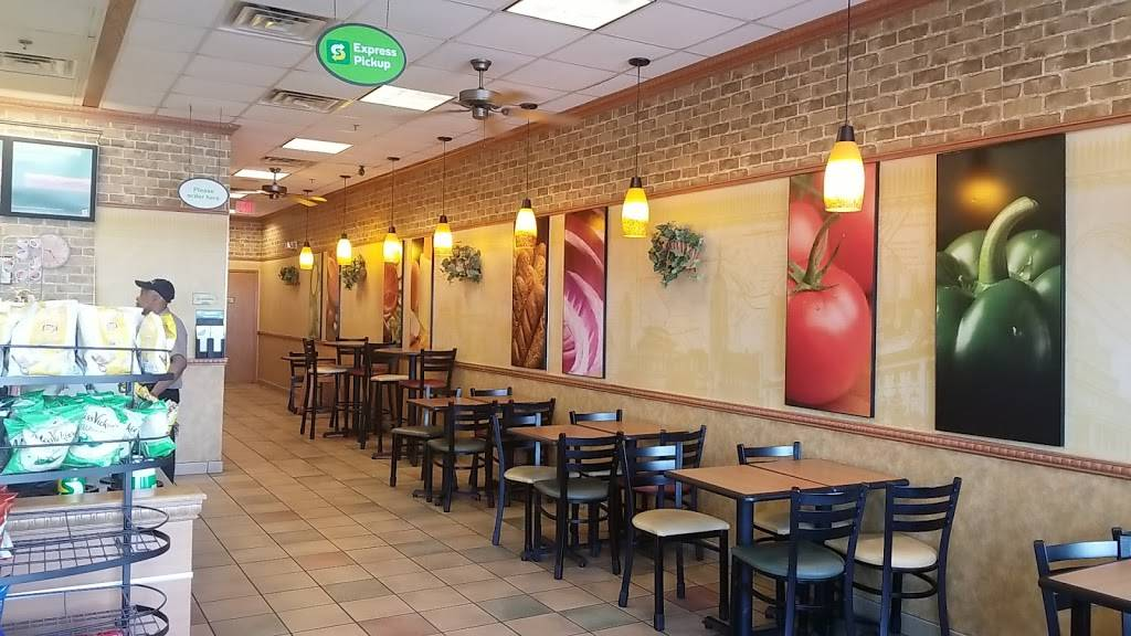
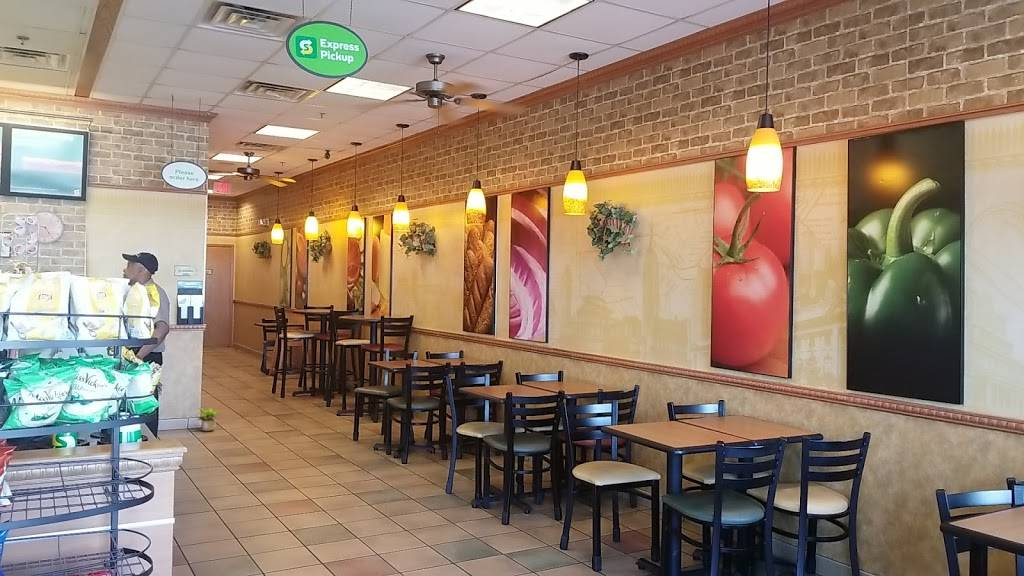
+ potted plant (208, 418)
